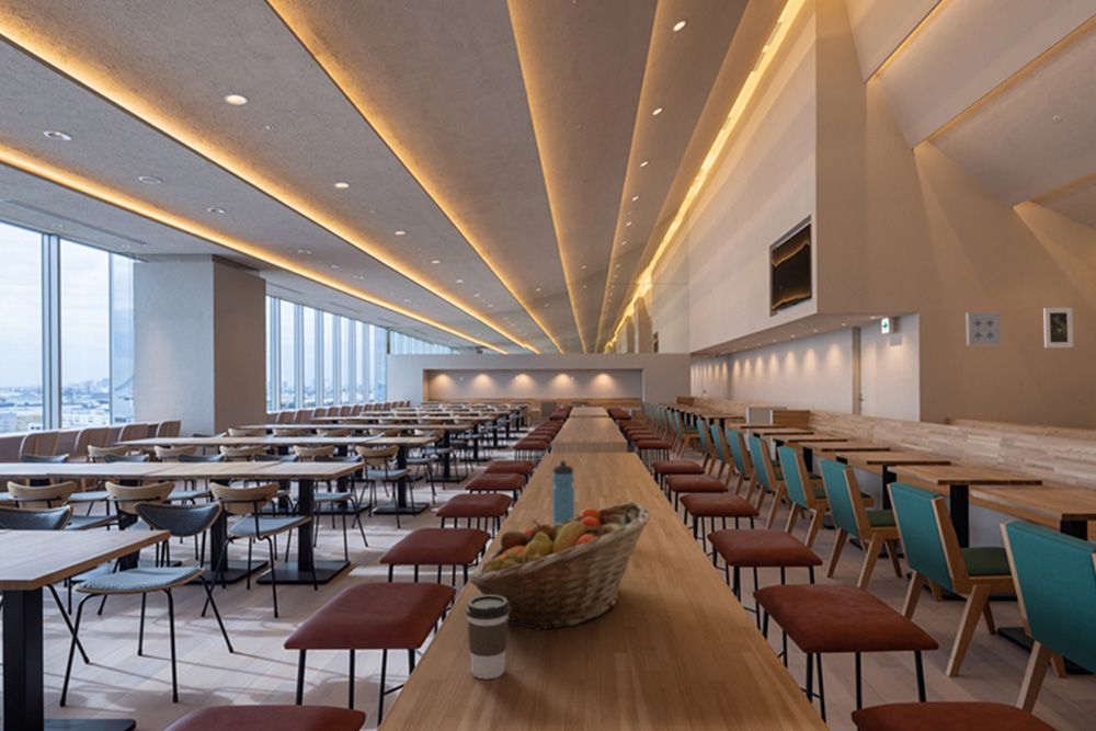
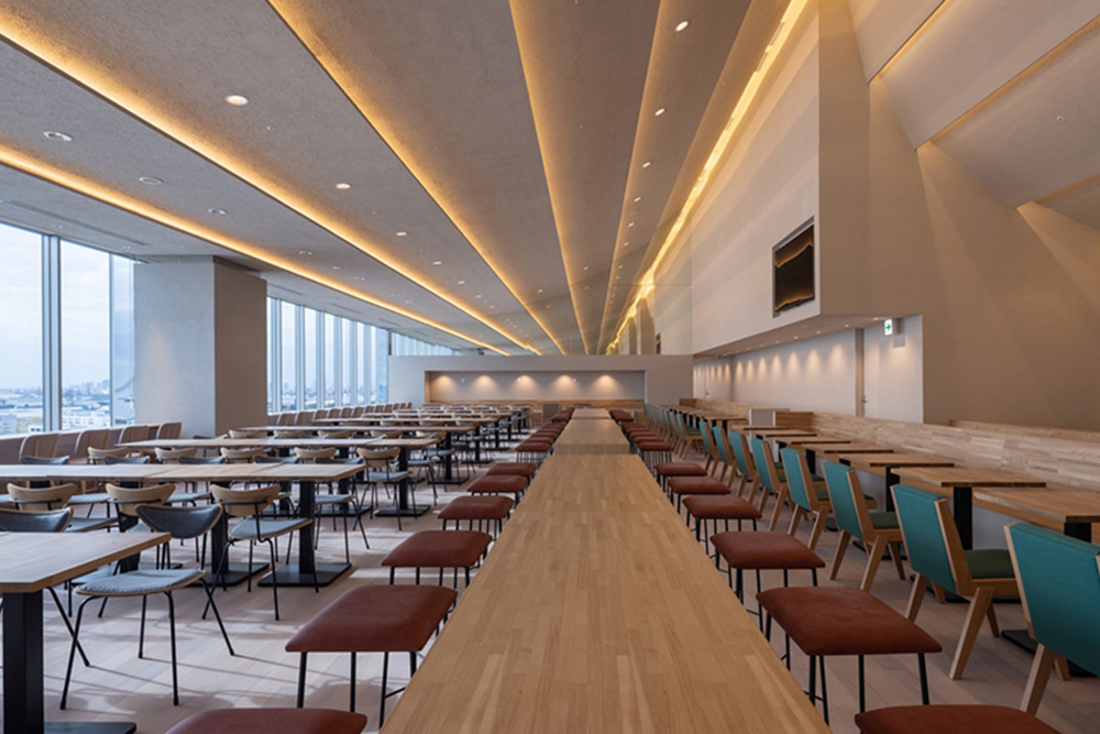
- fruit basket (562, 556)
- water bottle (563, 496)
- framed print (1058, 327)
- coffee cup (488, 636)
- wall art (983, 329)
